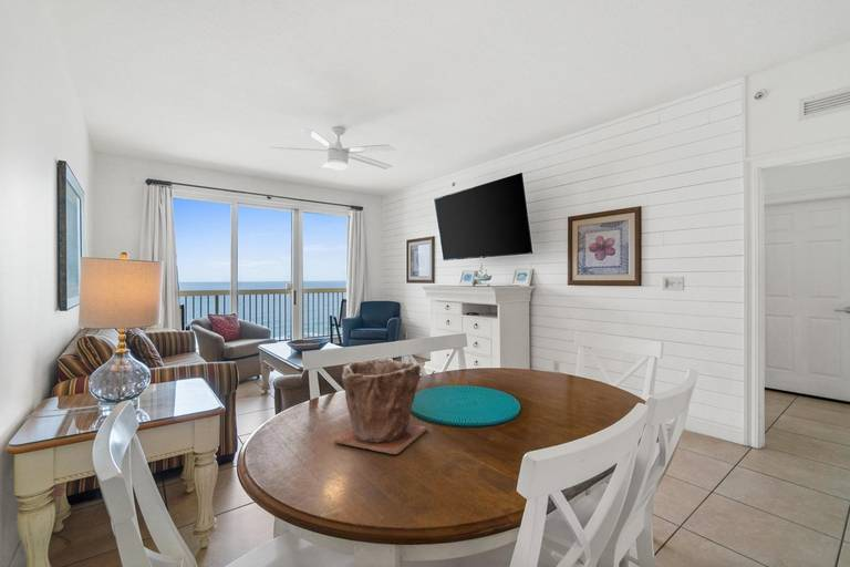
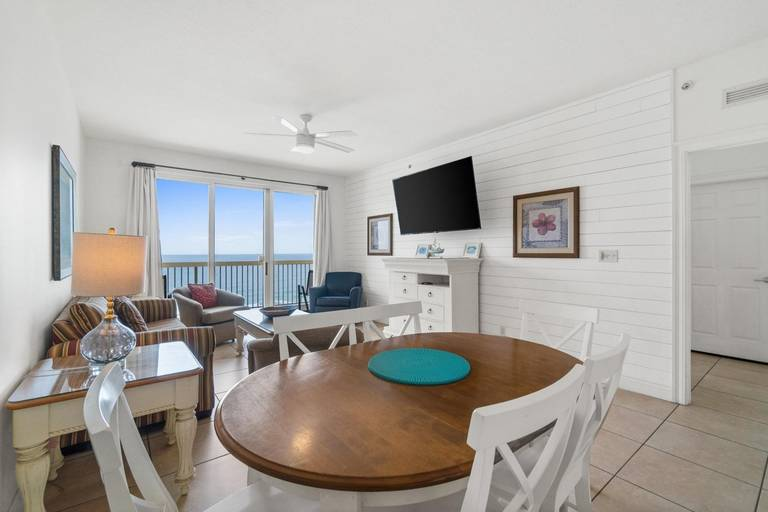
- plant pot (382, 399)
